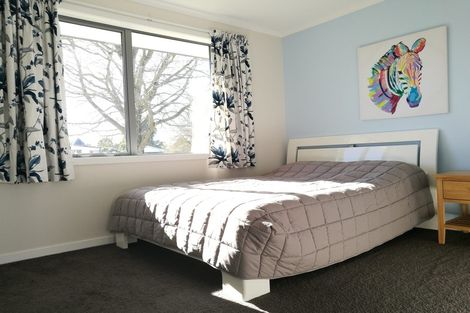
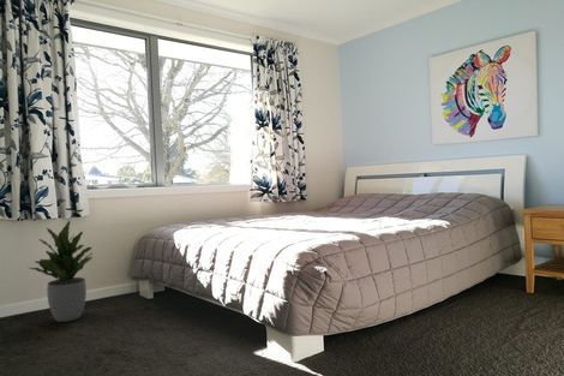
+ potted plant (65, 269)
